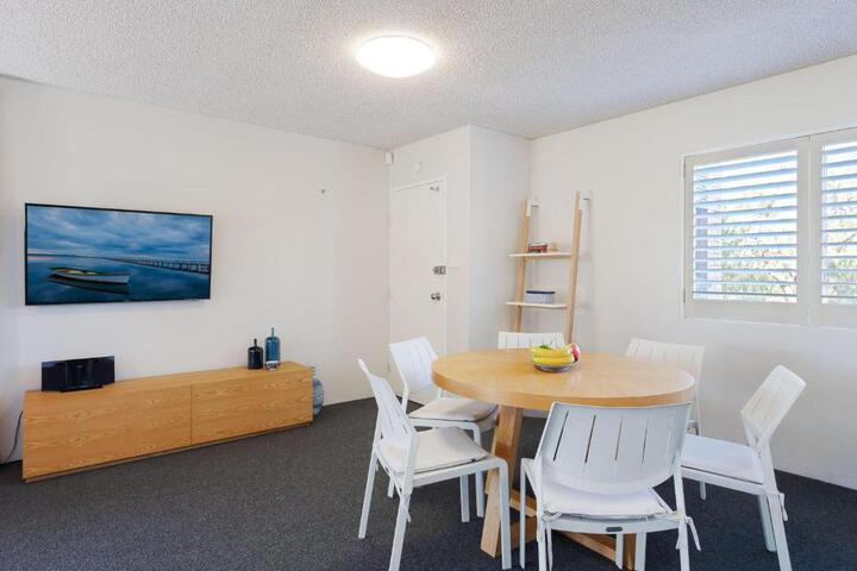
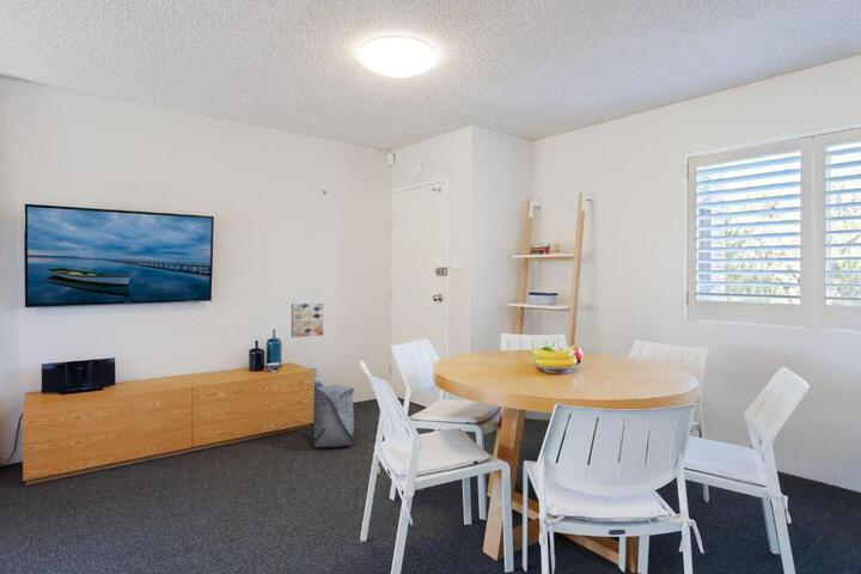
+ backpack (334, 414)
+ wall art (307, 319)
